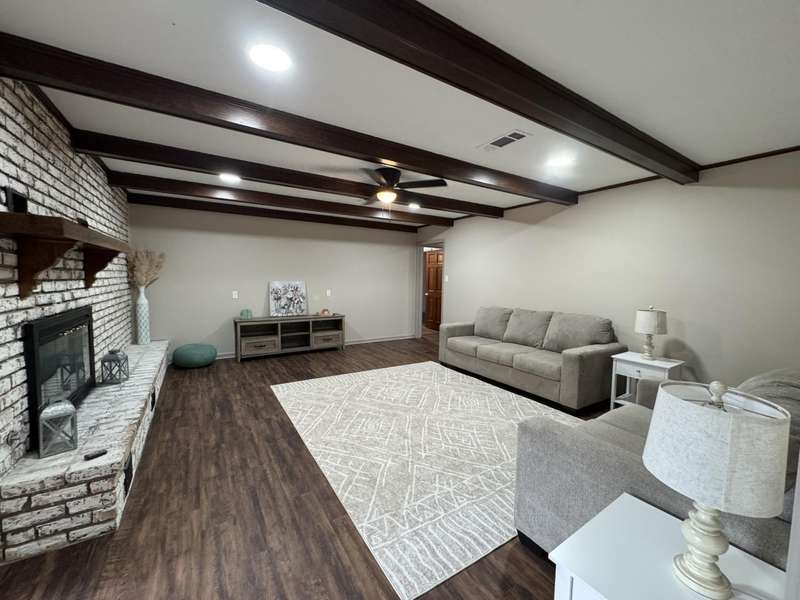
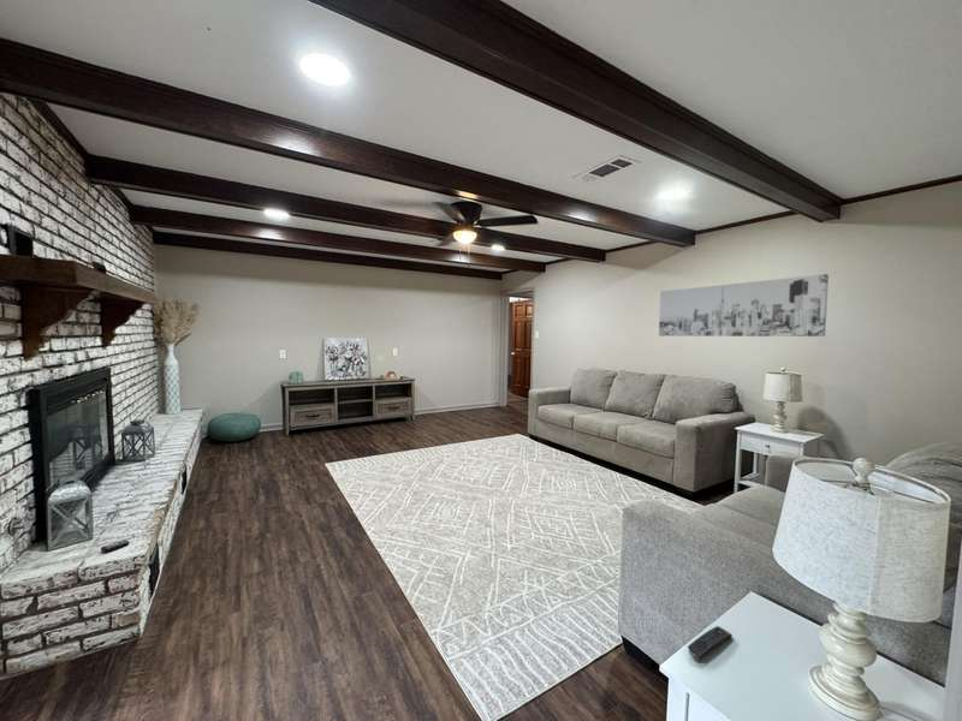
+ wall art (729, 310)
+ remote control (708, 642)
